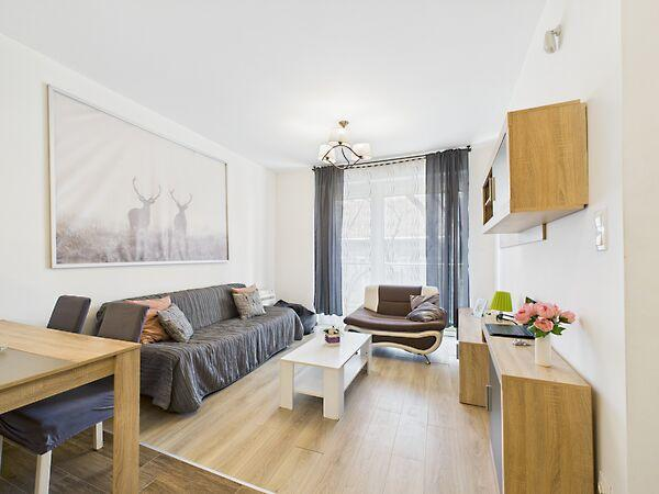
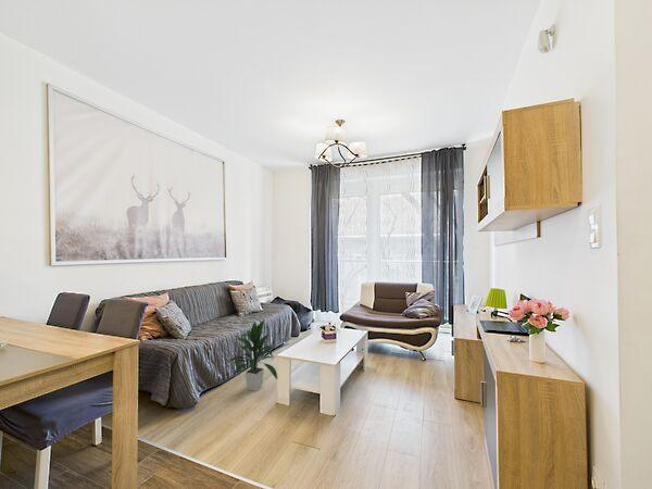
+ indoor plant (255, 355)
